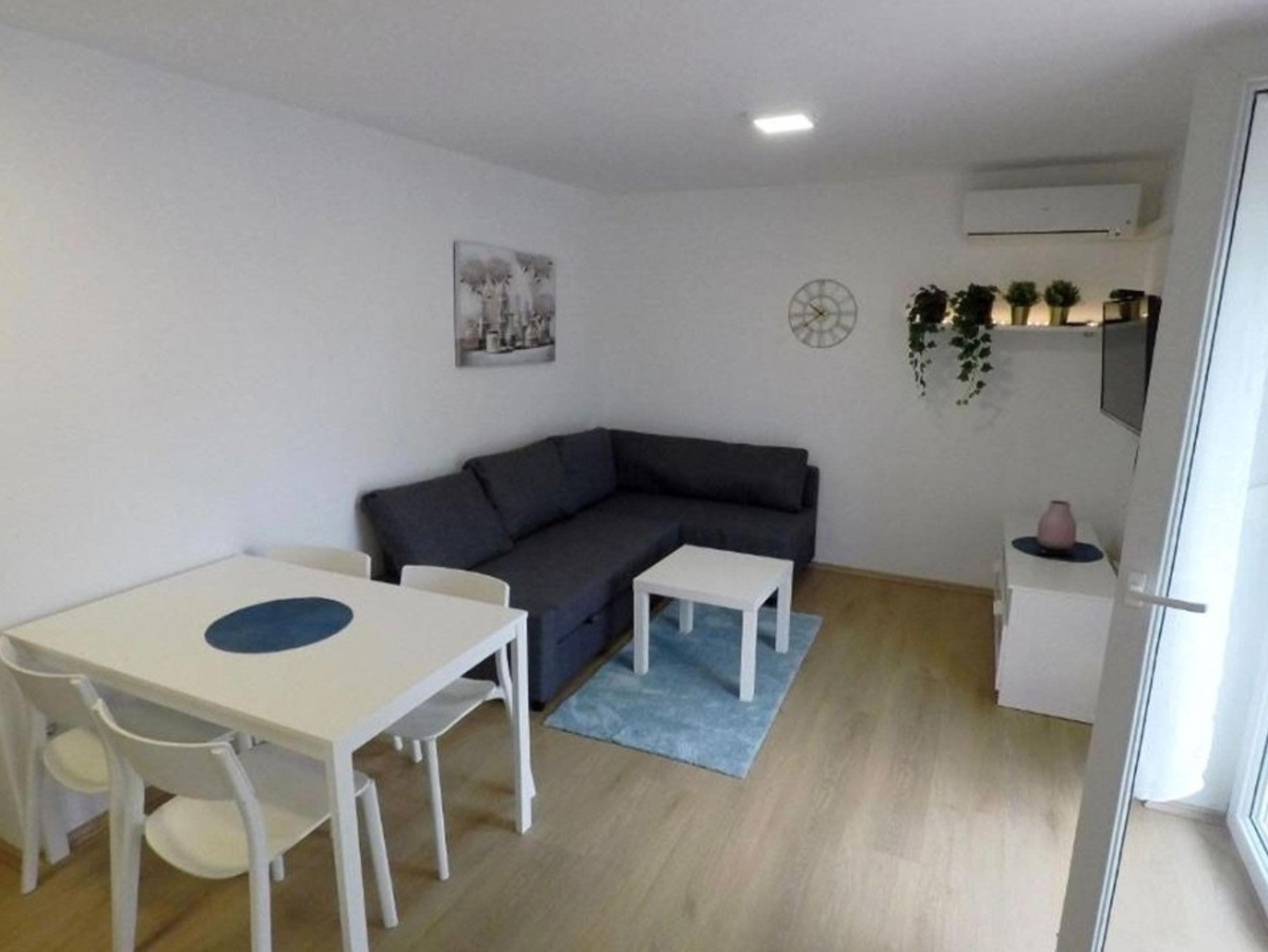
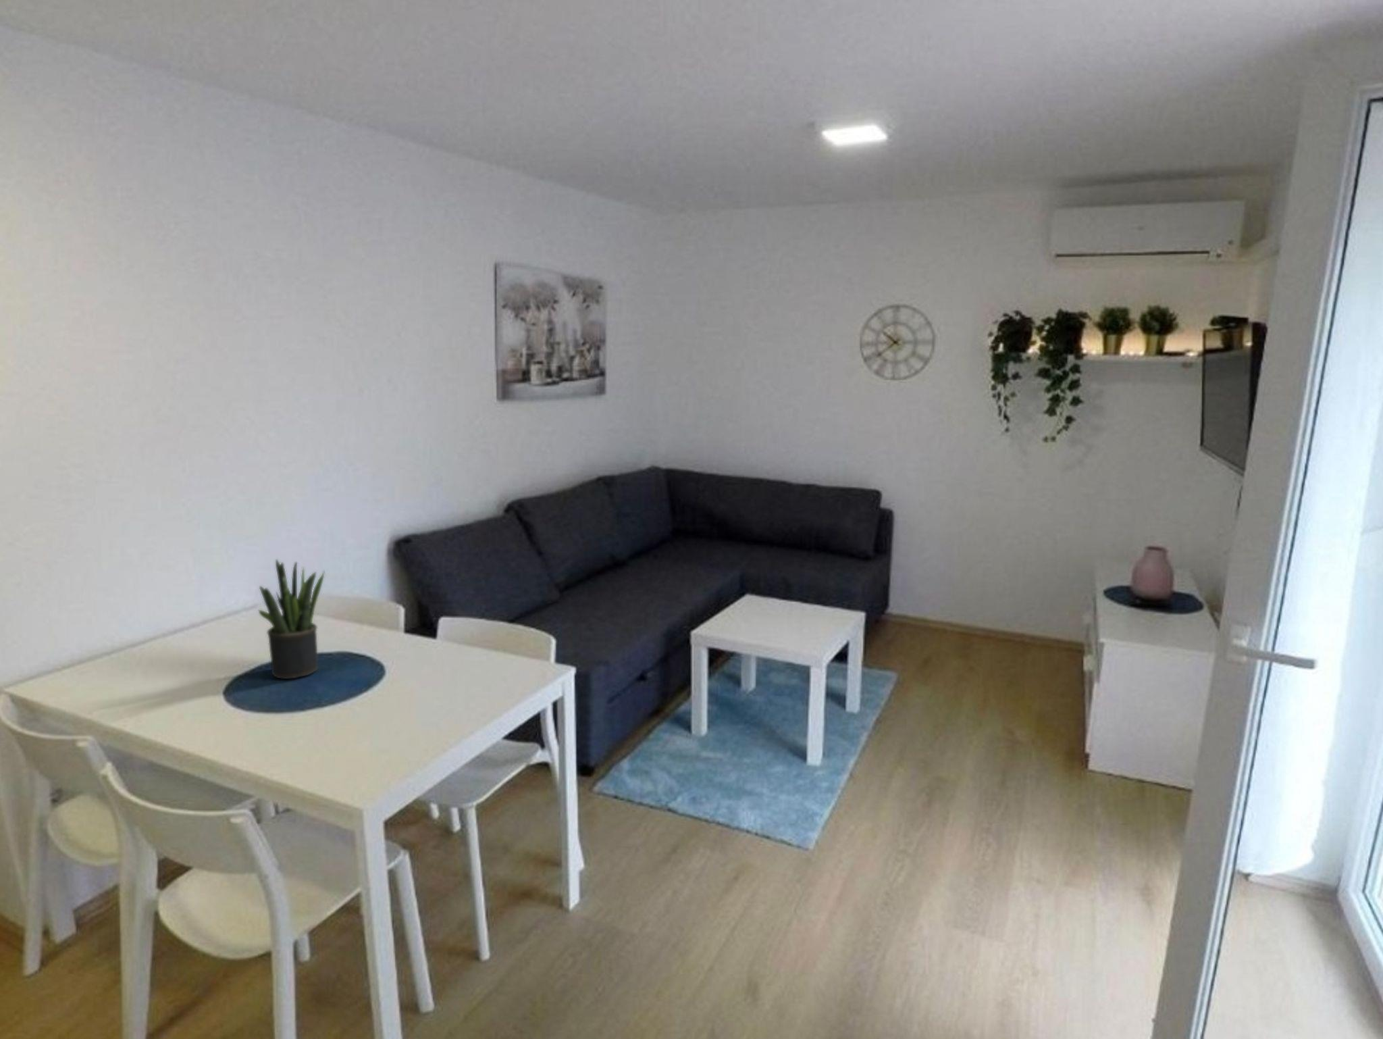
+ potted plant (296, 614)
